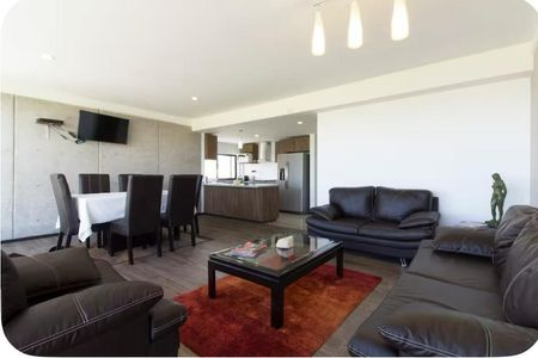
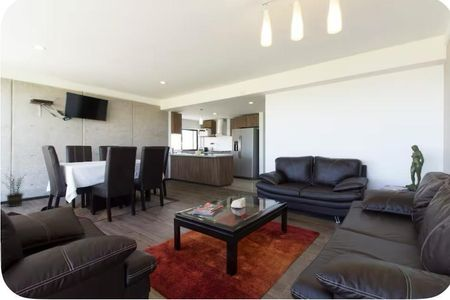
+ potted plant (14, 188)
